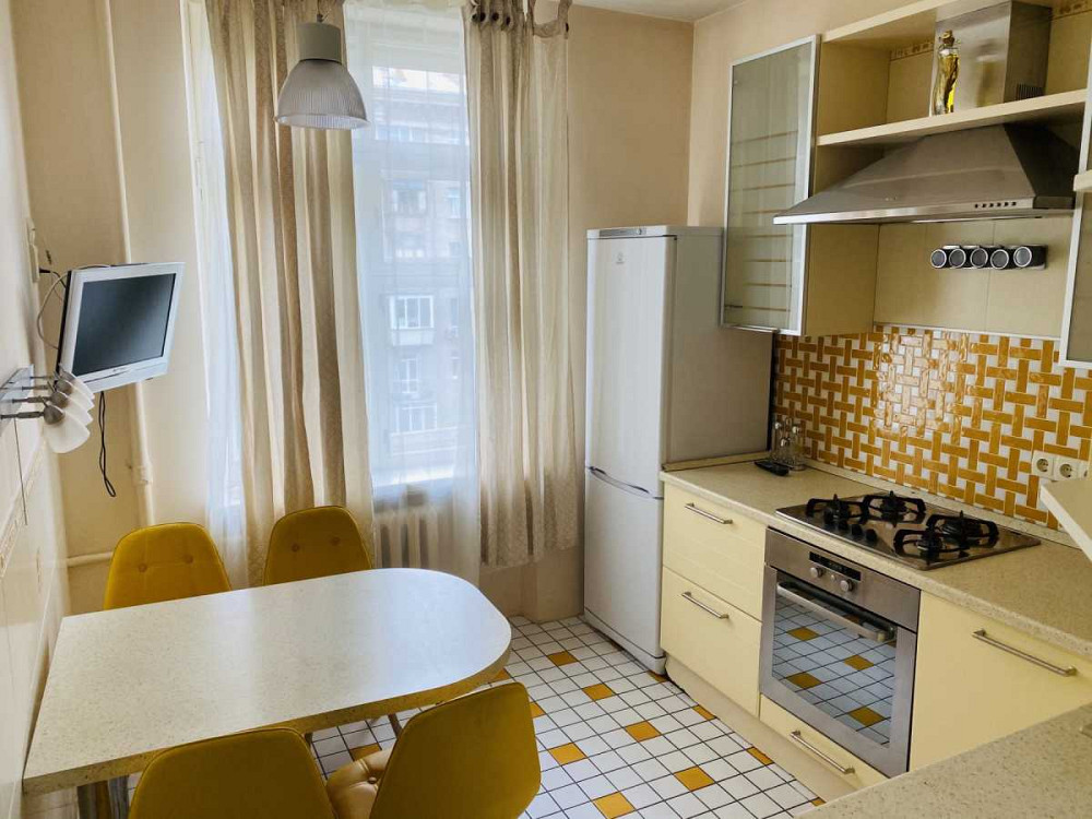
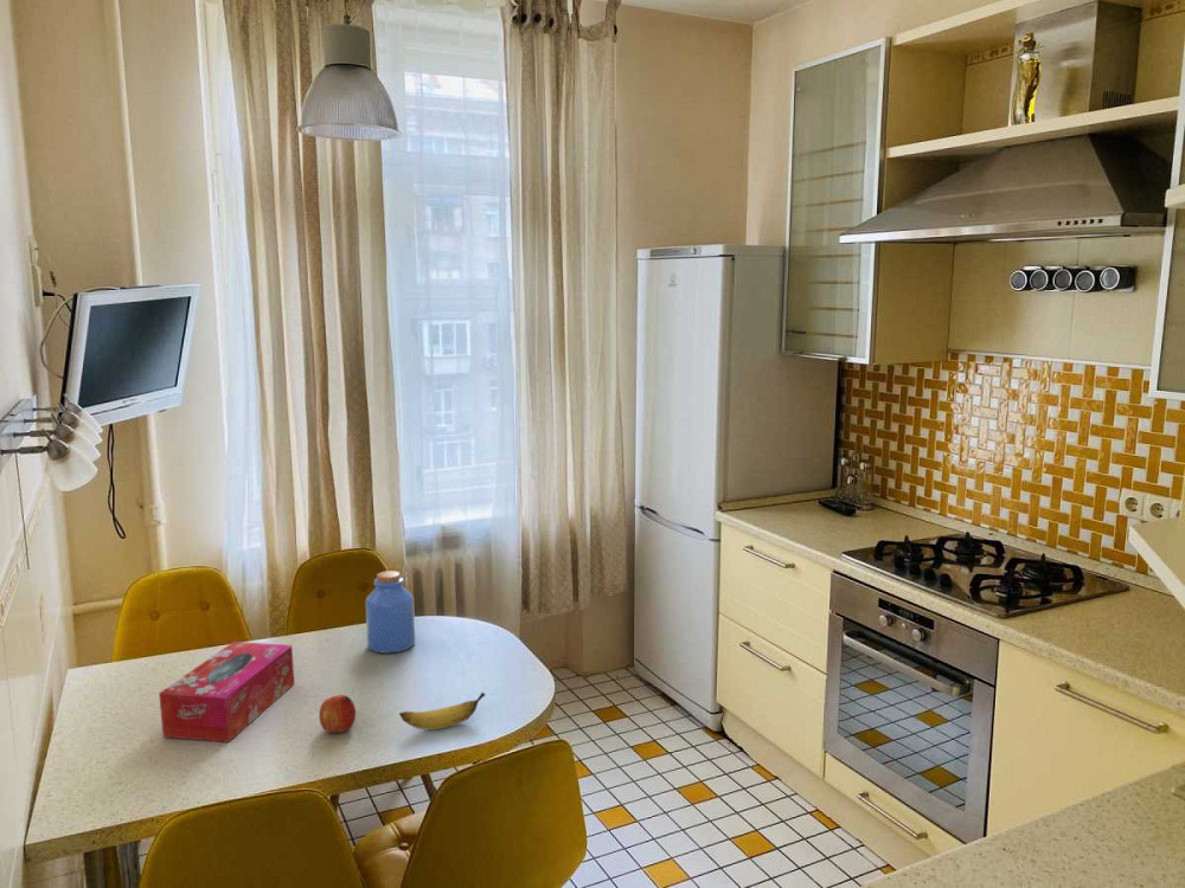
+ jar (390, 609)
+ fruit (337, 713)
+ tissue box (231, 688)
+ banana (443, 713)
